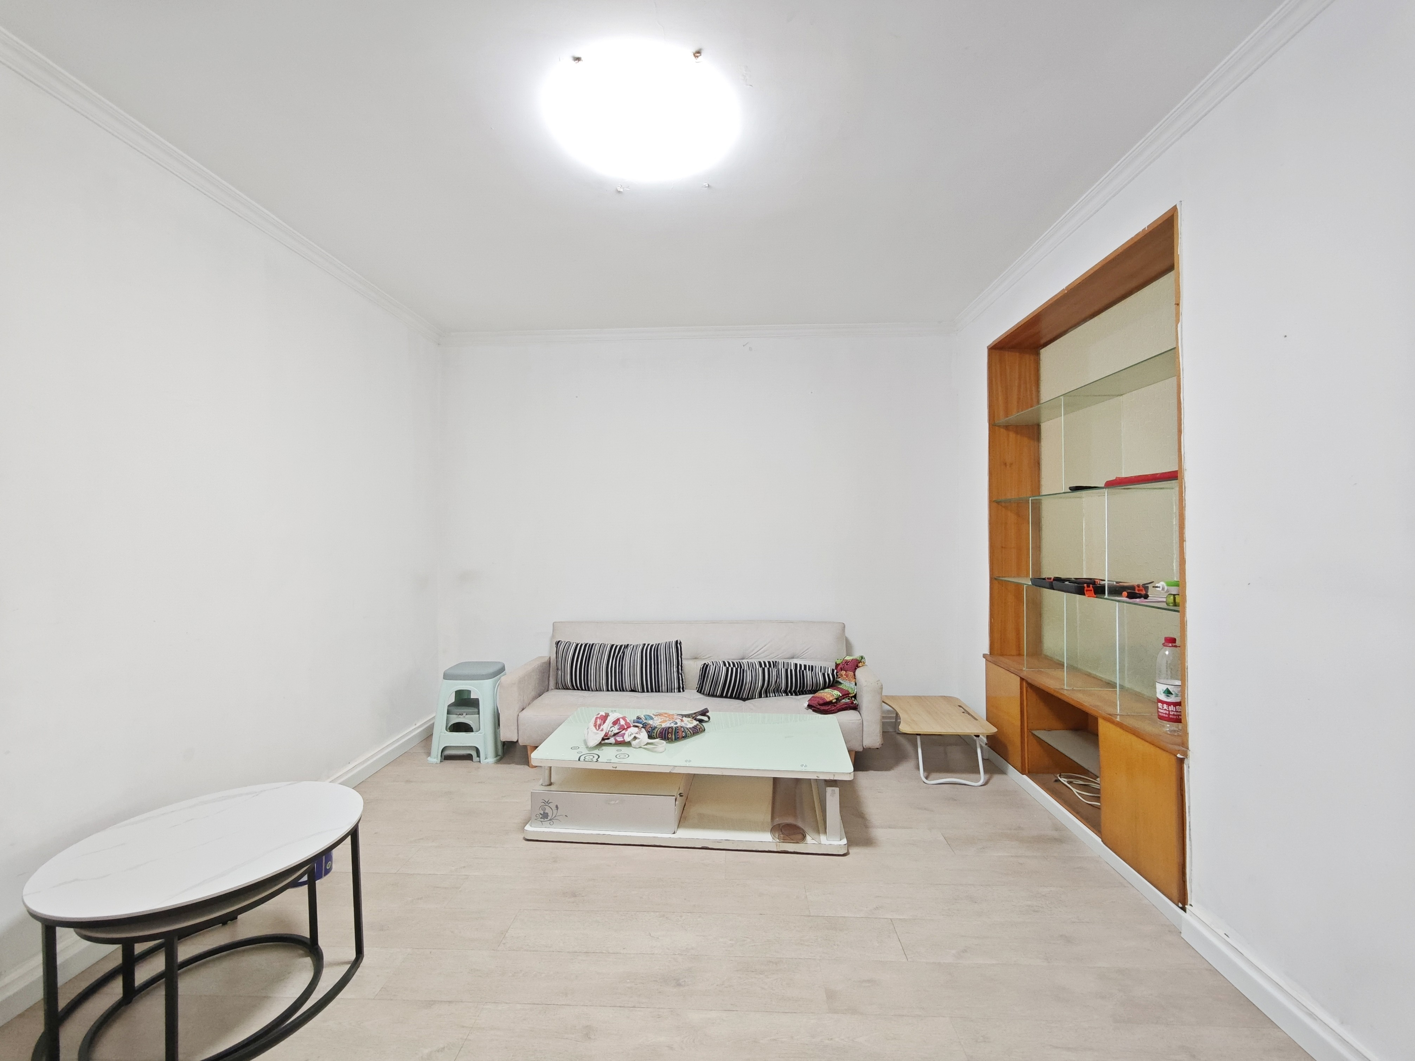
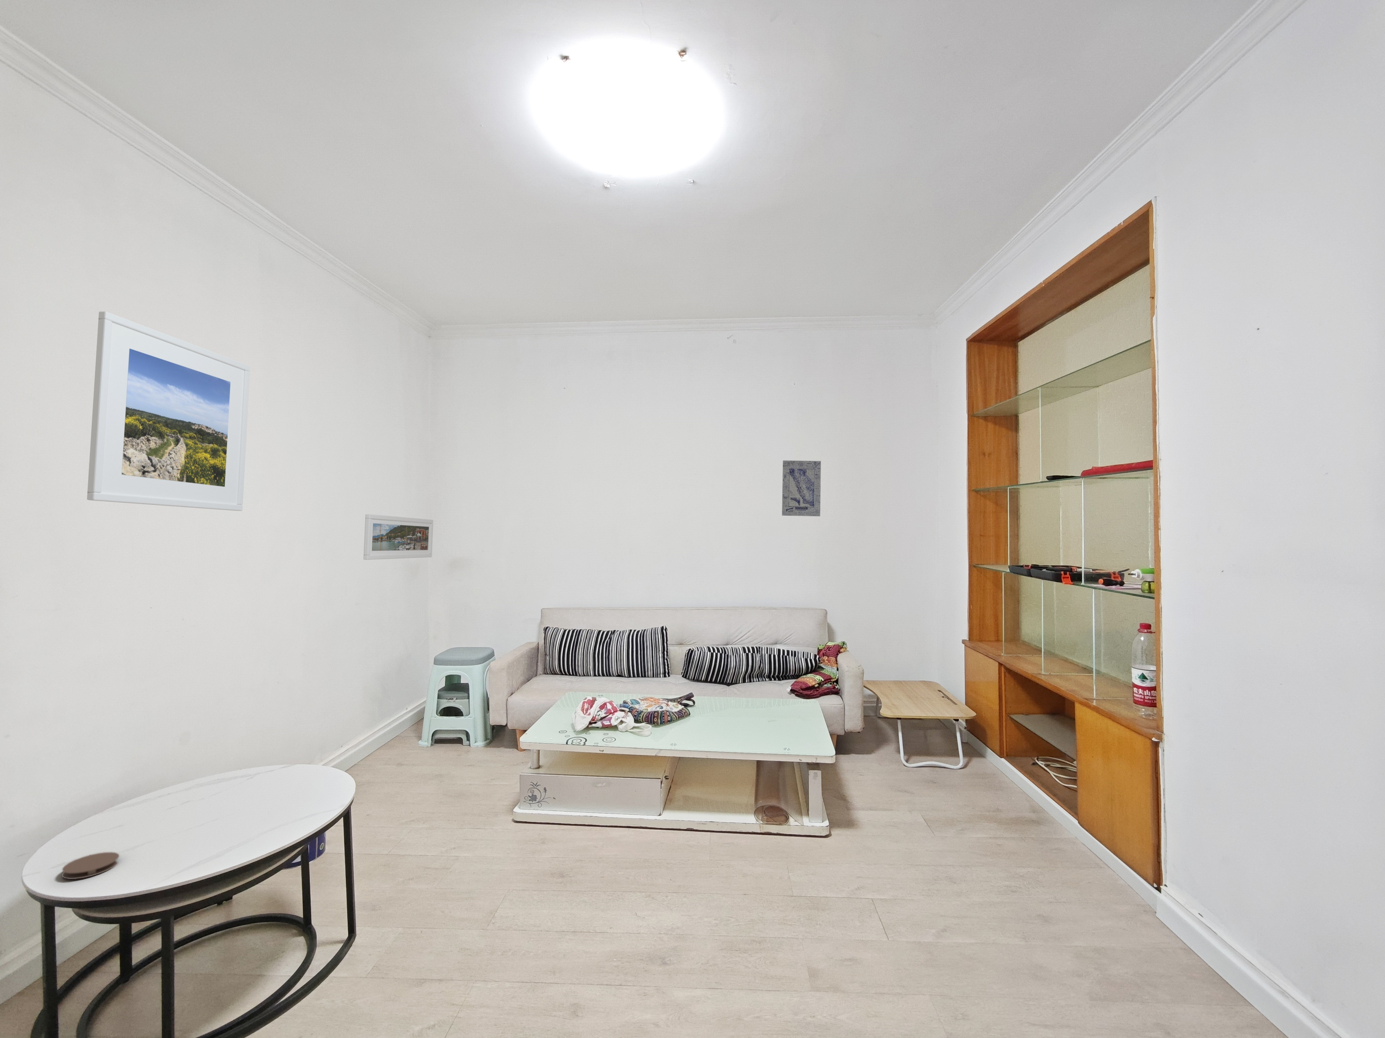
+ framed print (401, 538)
+ coaster (92, 865)
+ wall art (802, 488)
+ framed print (180, 424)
